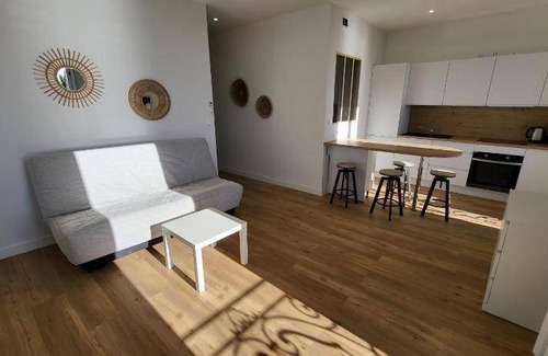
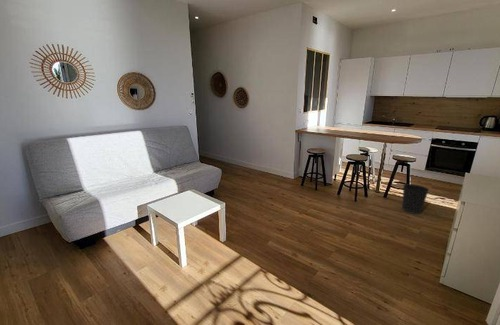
+ wastebasket (413, 199)
